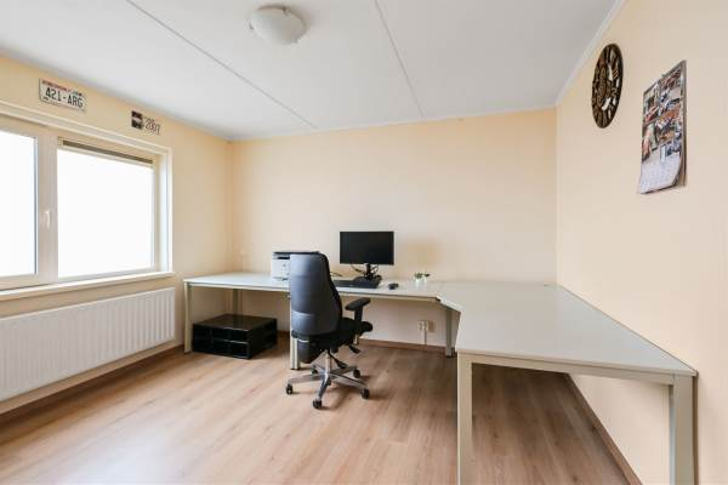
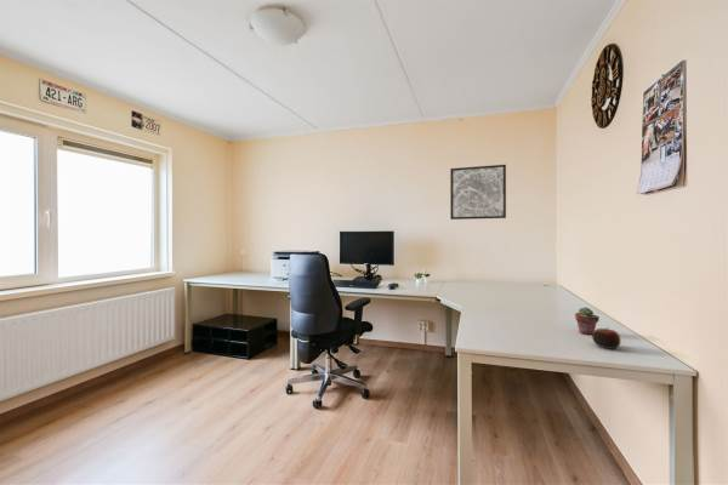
+ potted succulent (586, 319)
+ wall art (477, 193)
+ apple (605, 337)
